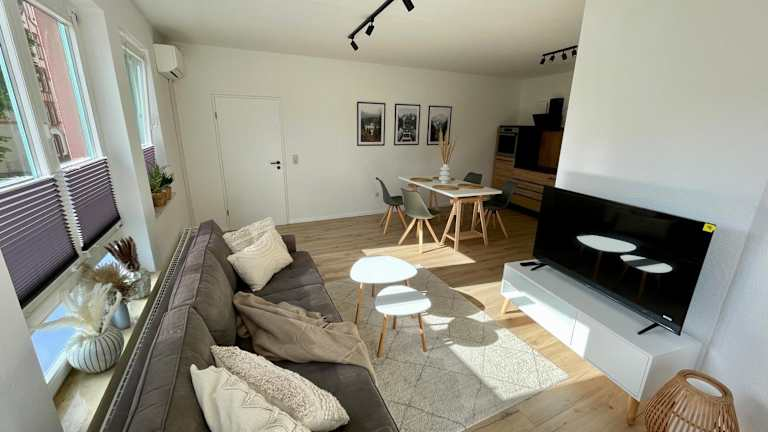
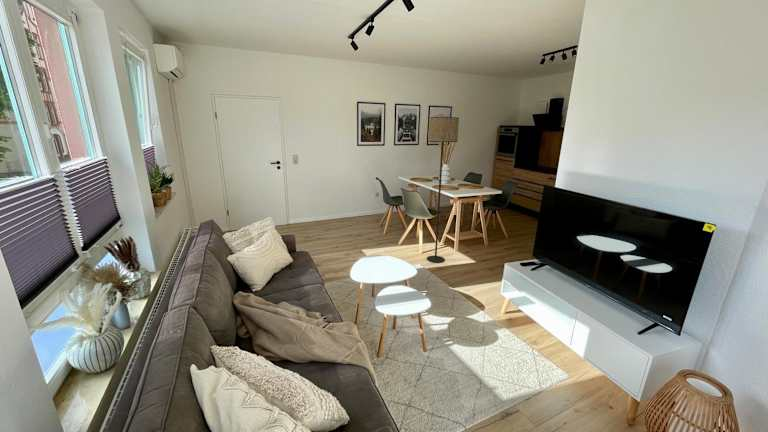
+ floor lamp (439, 192)
